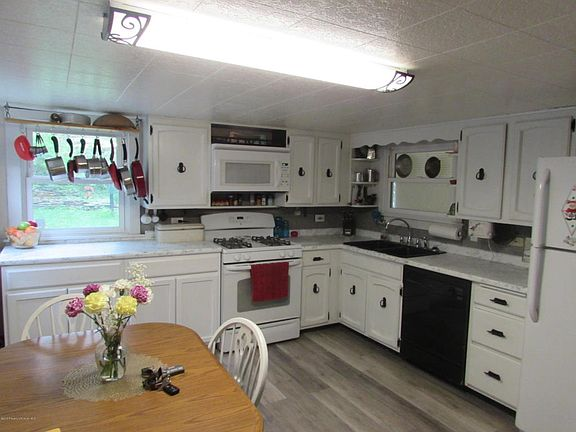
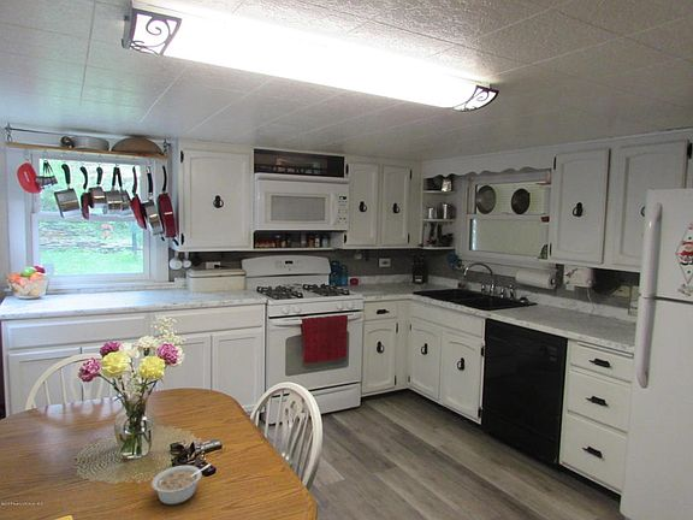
+ legume (178, 483)
